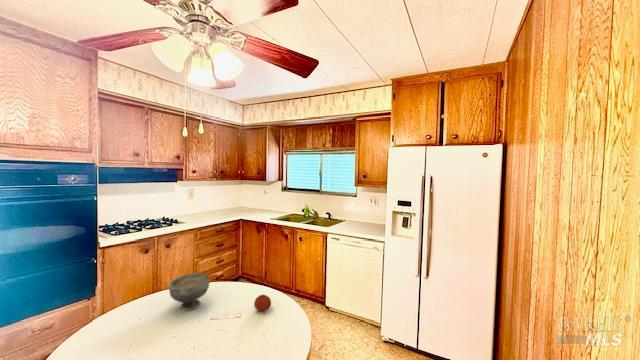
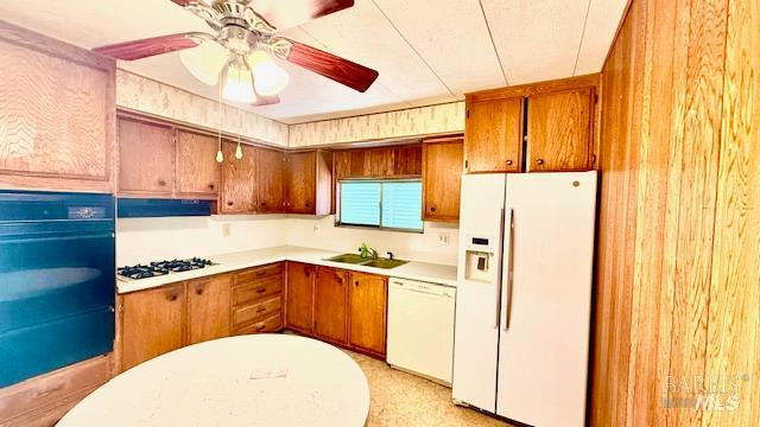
- fruit (262, 302)
- bowl (189, 293)
